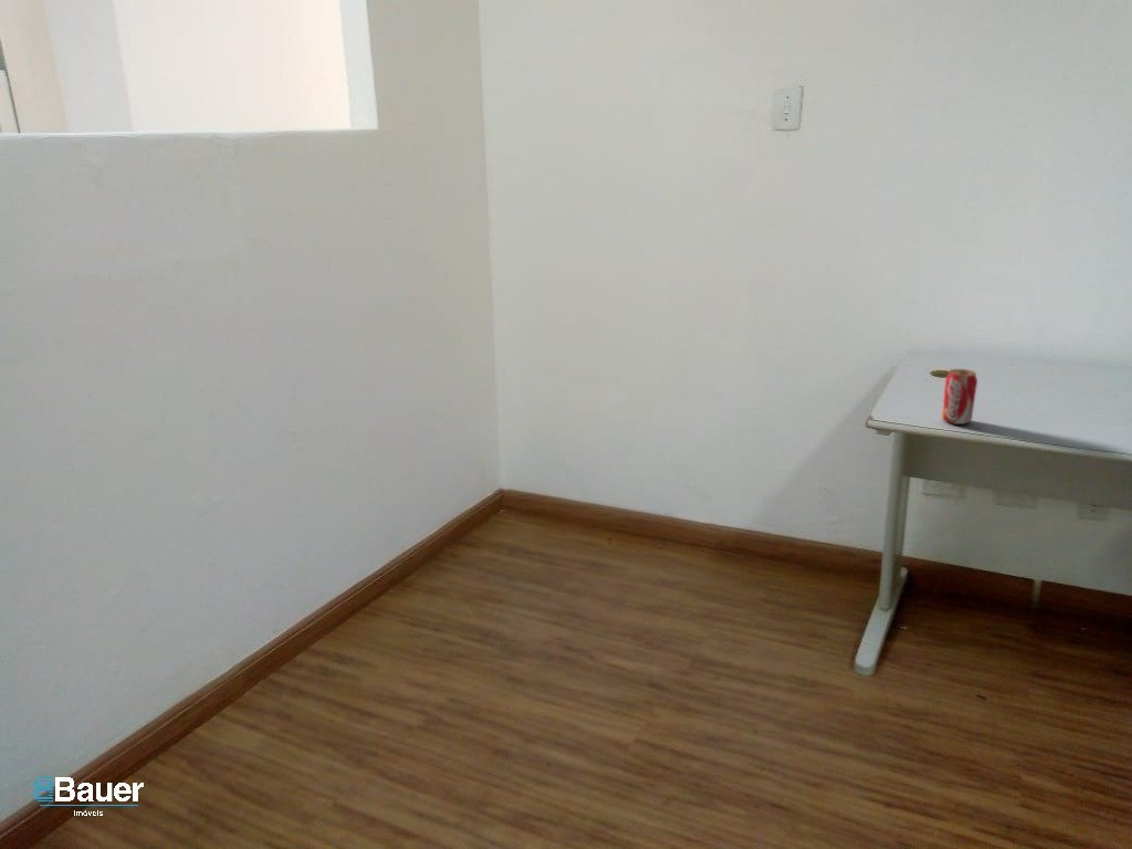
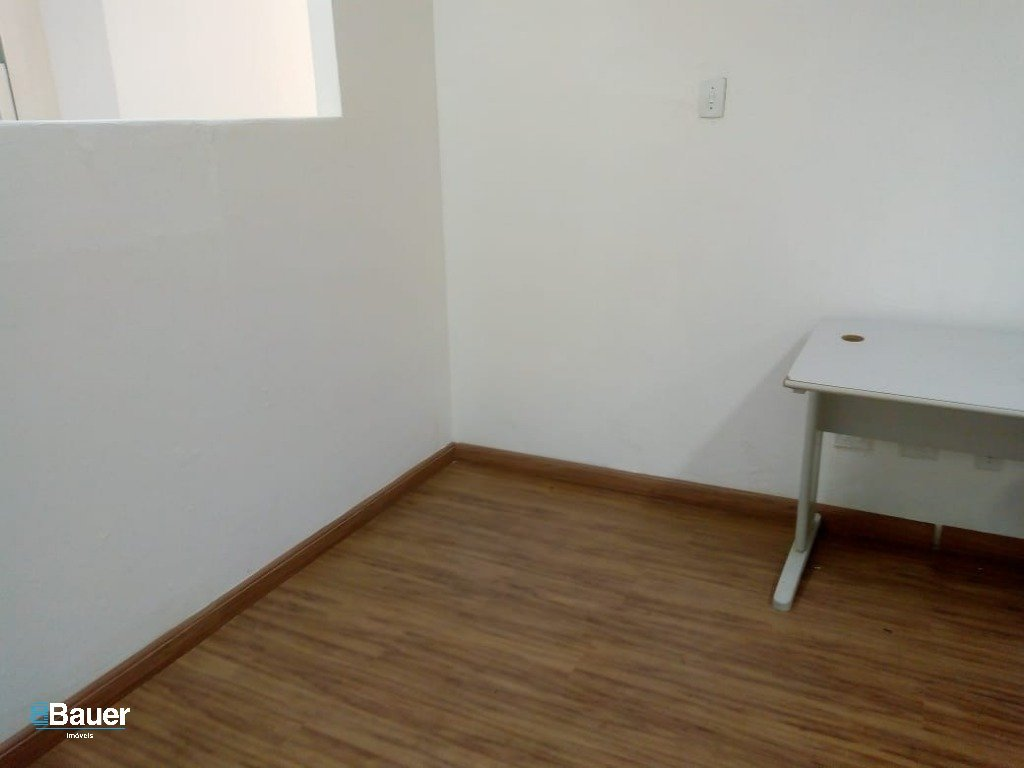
- beverage can (958, 397)
